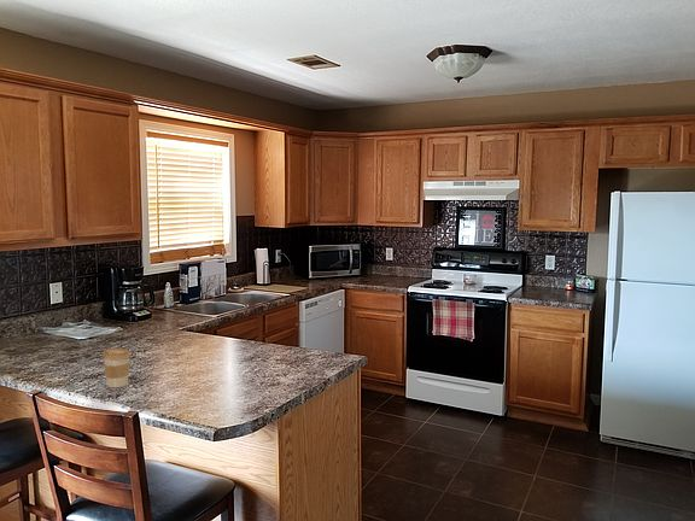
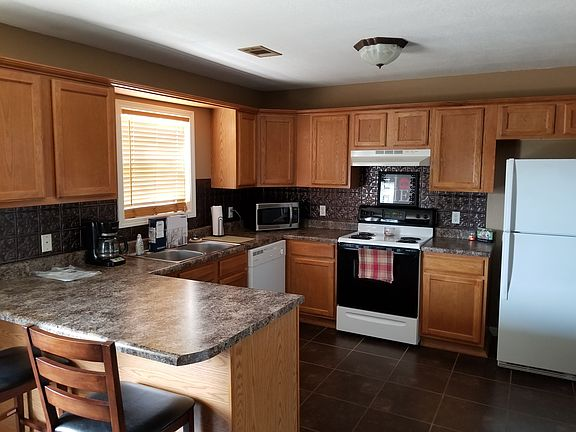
- coffee cup (117, 367)
